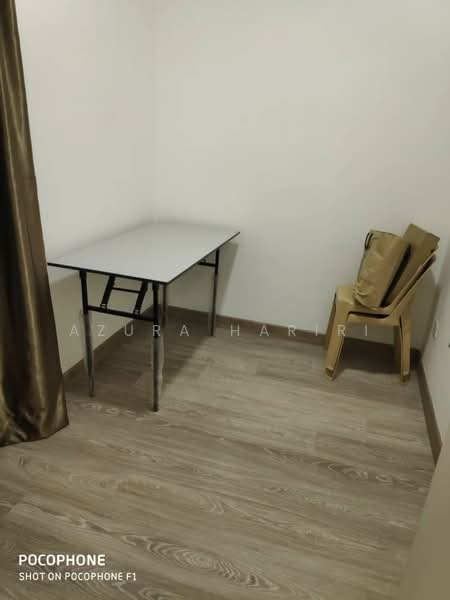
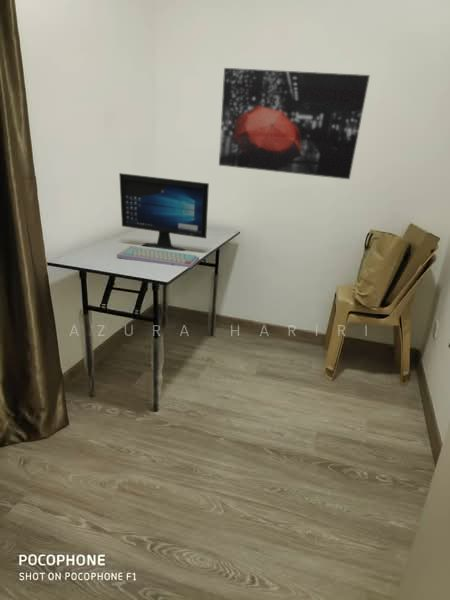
+ keyboard (158, 256)
+ computer monitor (166, 212)
+ wall art (287, 124)
